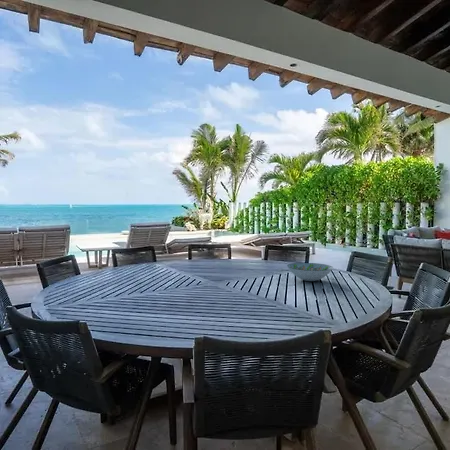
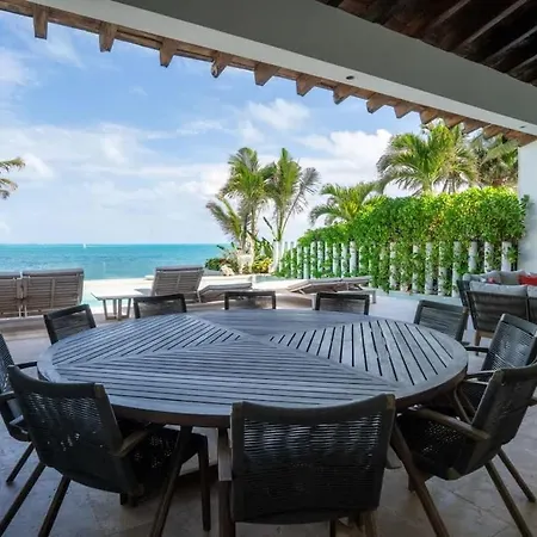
- decorative bowl (309, 273)
